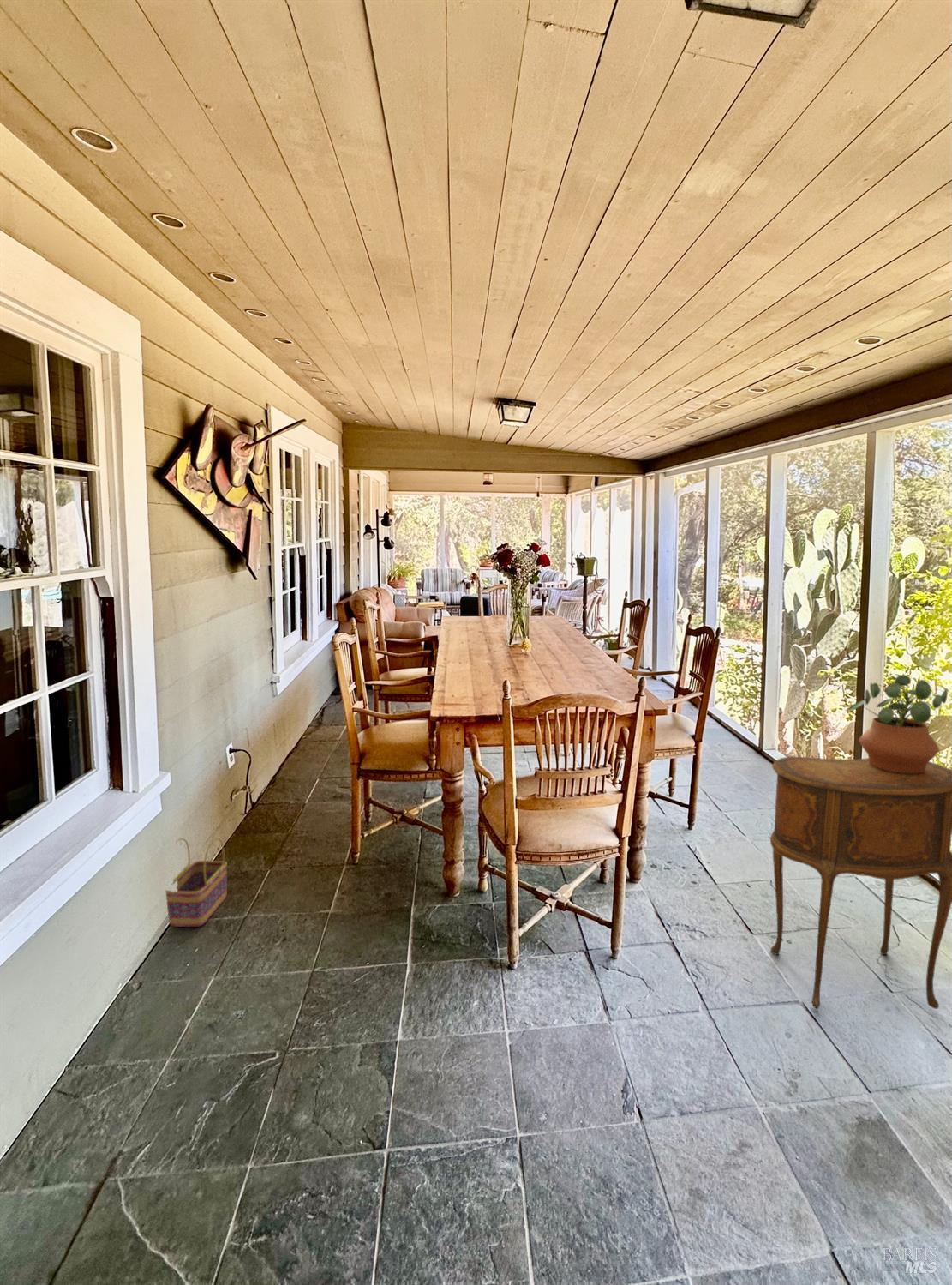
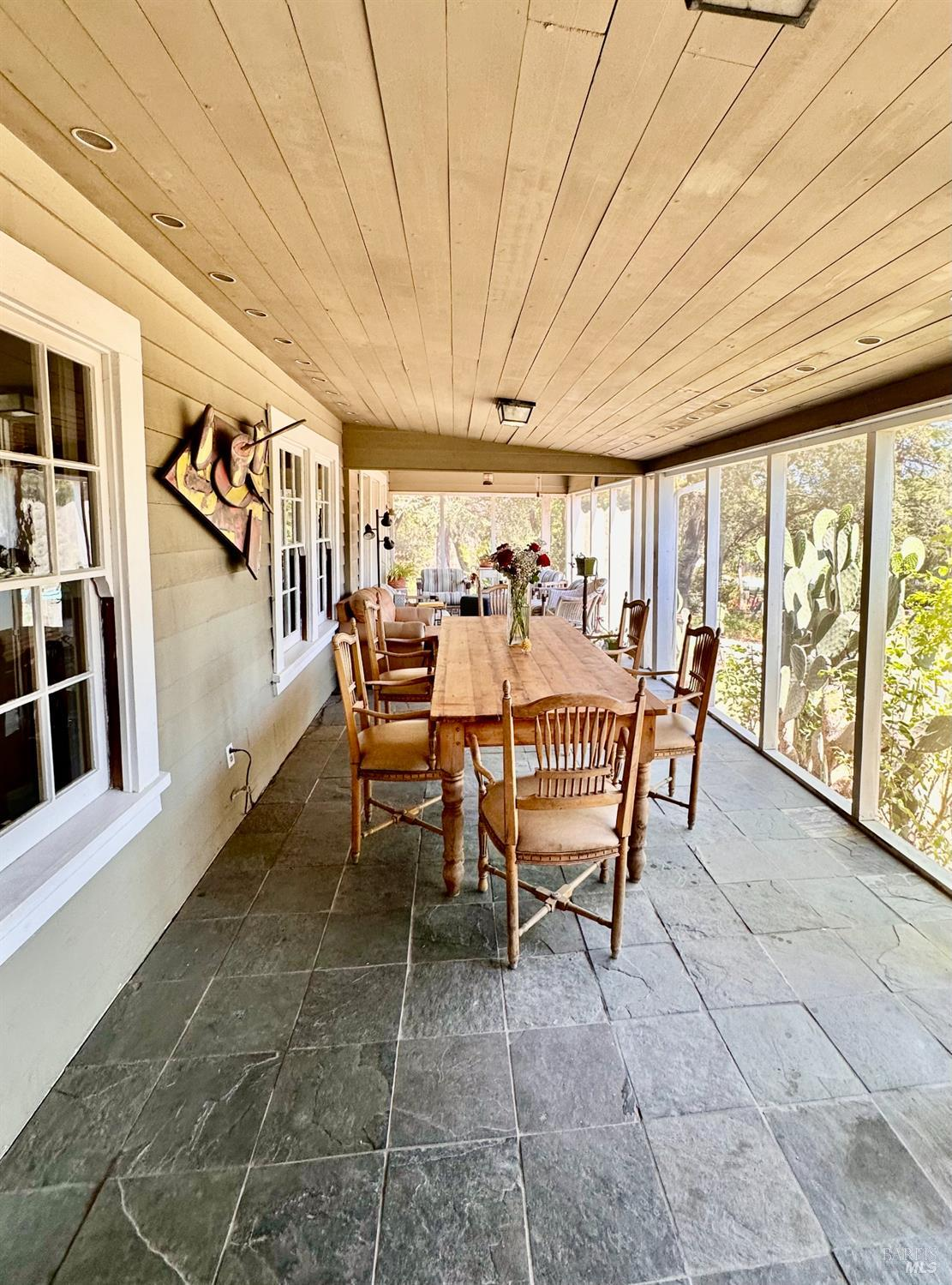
- side table (859, 874)
- potted plant (890, 722)
- basket (197, 874)
